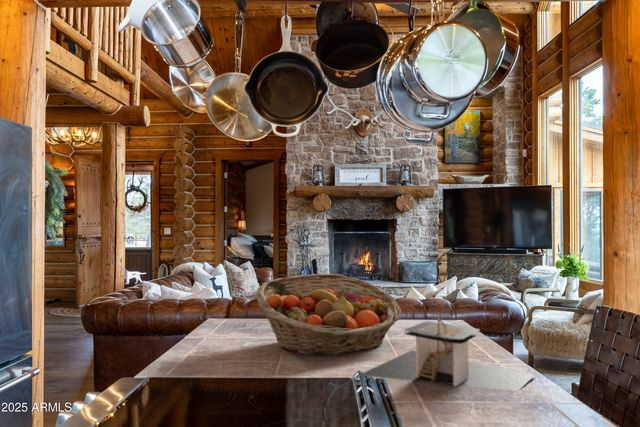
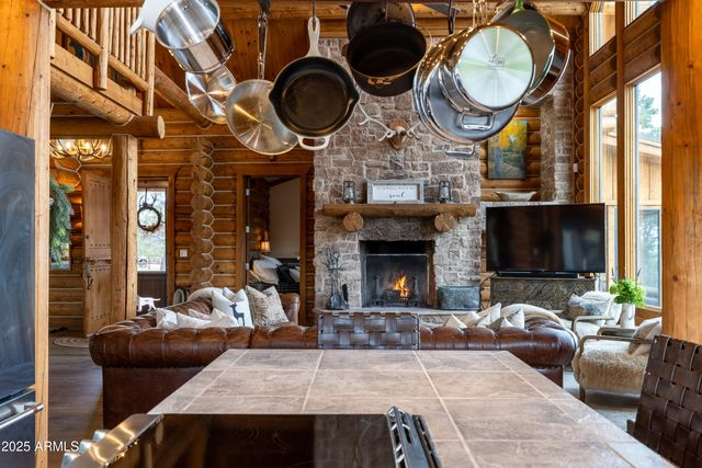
- fruit basket (329, 311)
- architectural model (442, 345)
